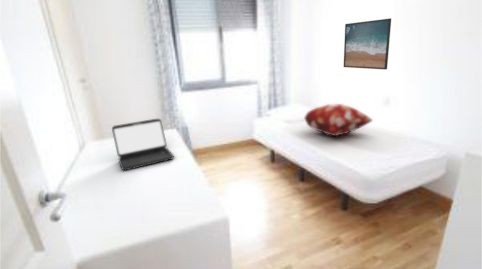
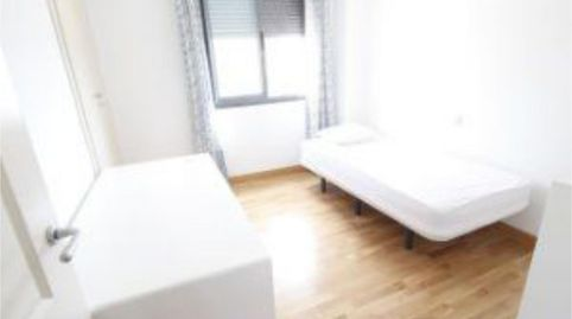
- decorative pillow (336, 119)
- laptop (142, 142)
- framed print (364, 45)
